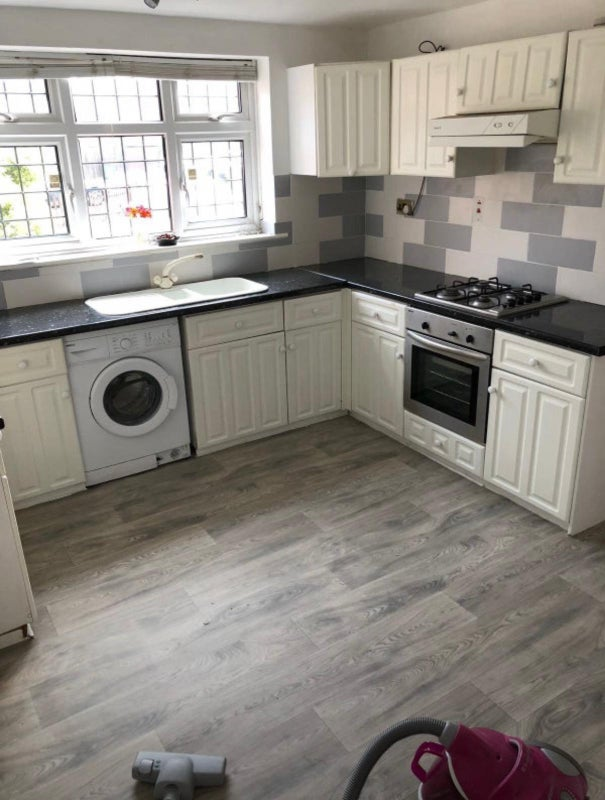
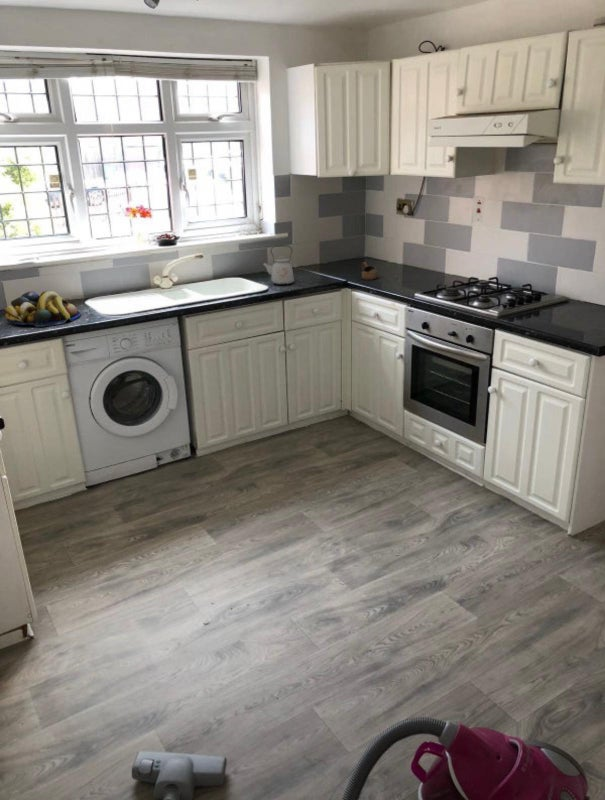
+ kettle (277, 265)
+ cup (369, 271)
+ fruit bowl (43, 305)
